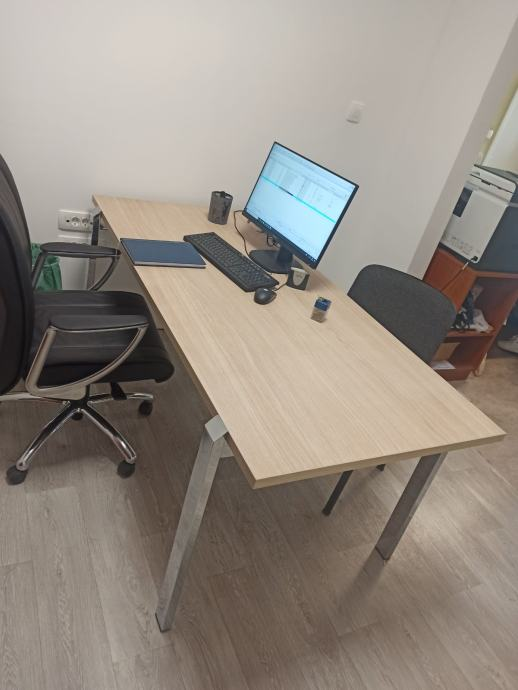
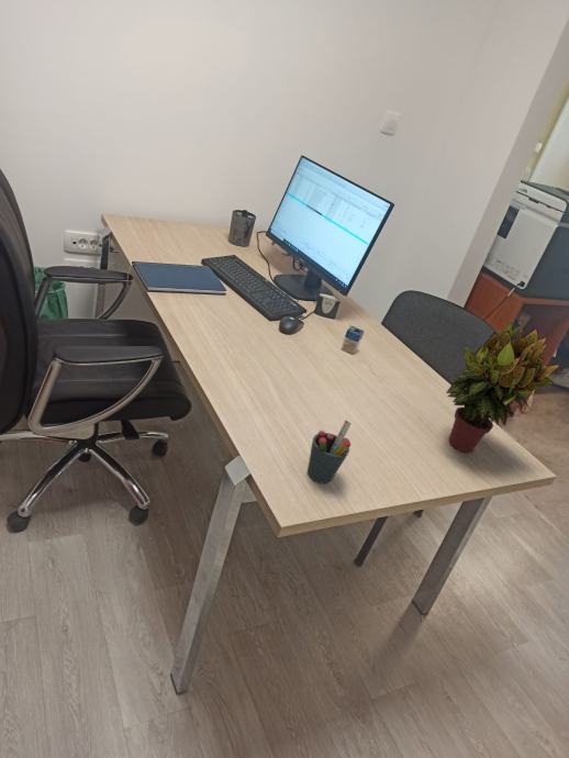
+ potted plant (489, 388)
+ pen holder (328, 452)
